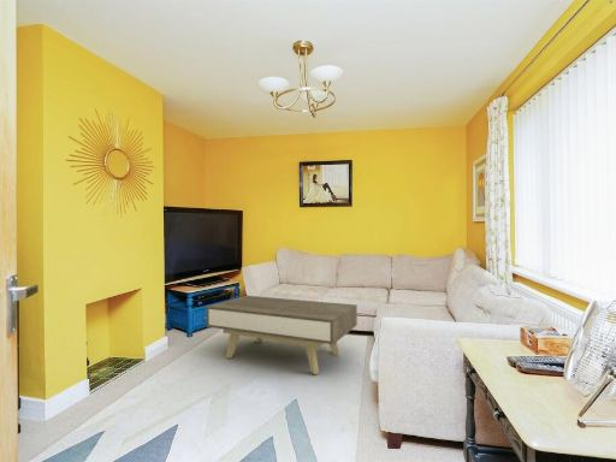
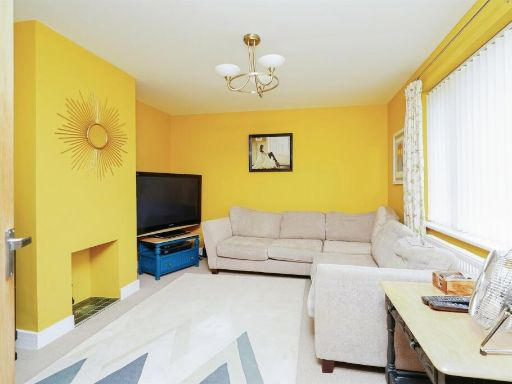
- coffee table (283, 330)
